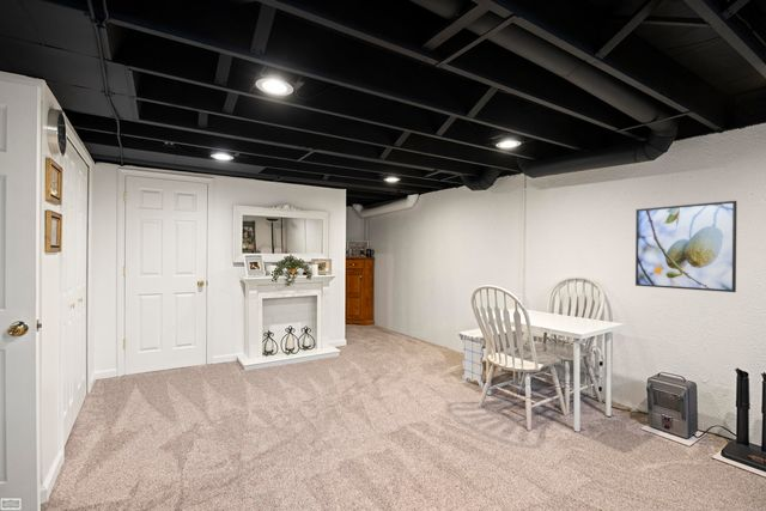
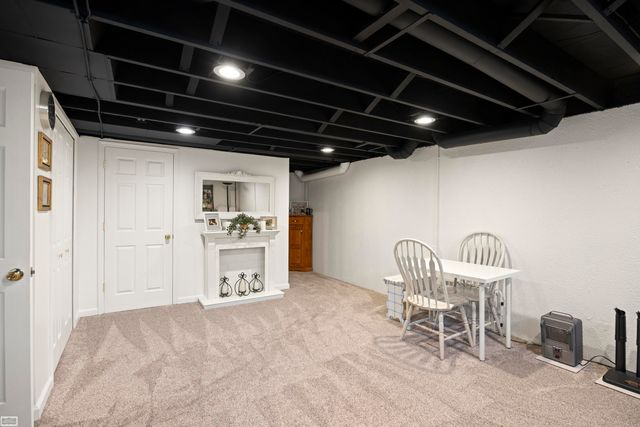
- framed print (681, 247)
